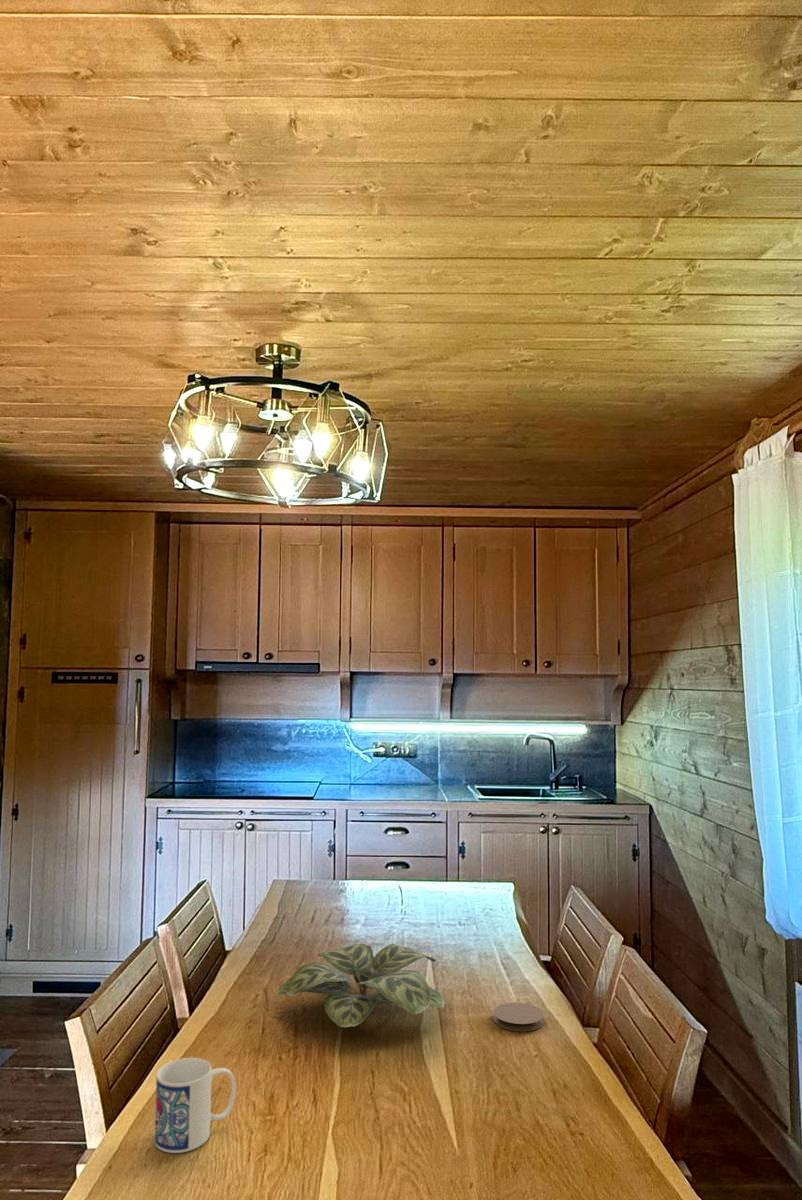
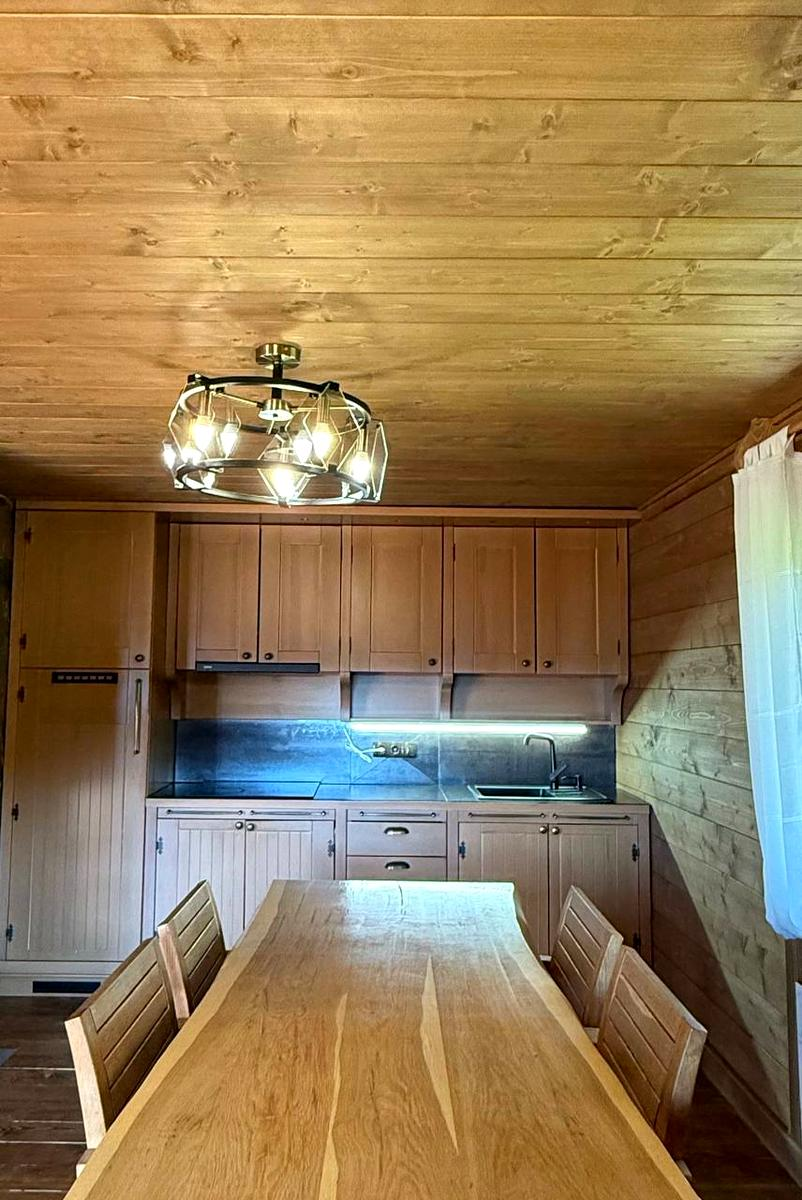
- coaster (518, 1016)
- mug (196, 1099)
- plant (360, 986)
